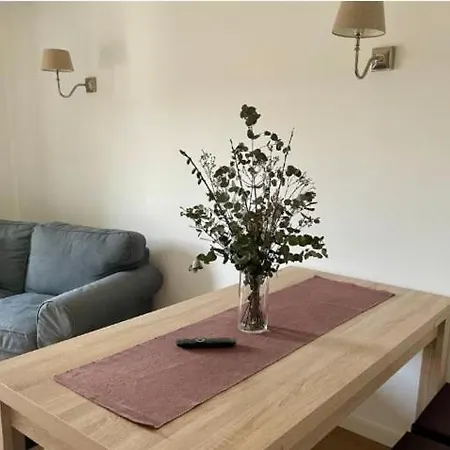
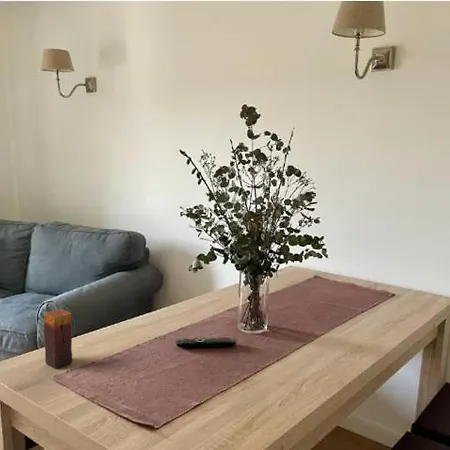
+ candle (58, 338)
